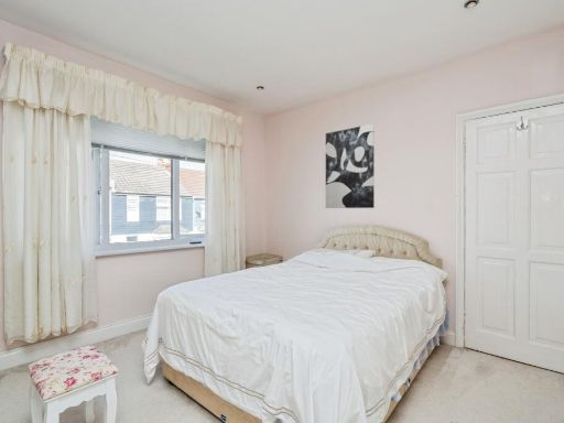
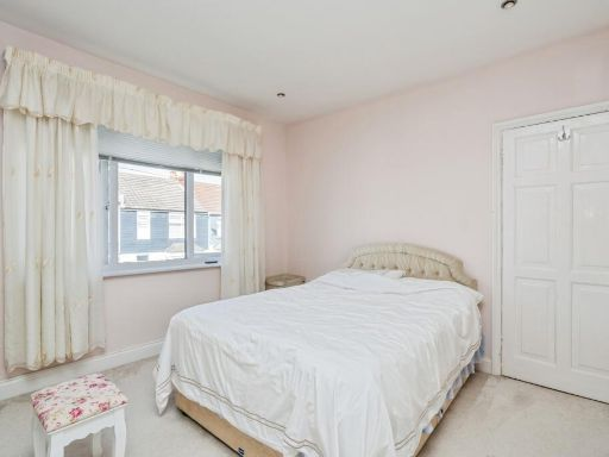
- wall art (348, 169)
